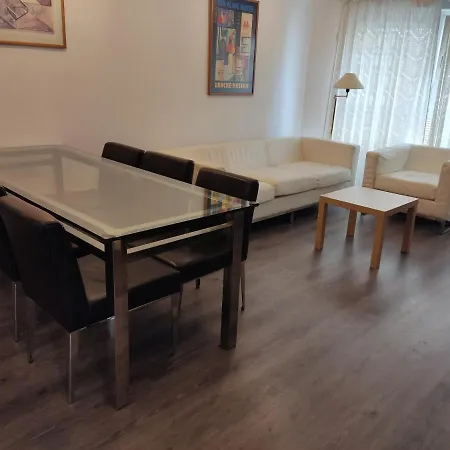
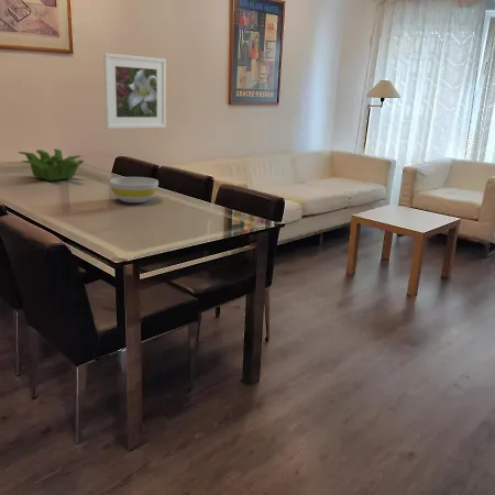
+ bowl (134, 190)
+ plant (57, 166)
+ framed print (136, 92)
